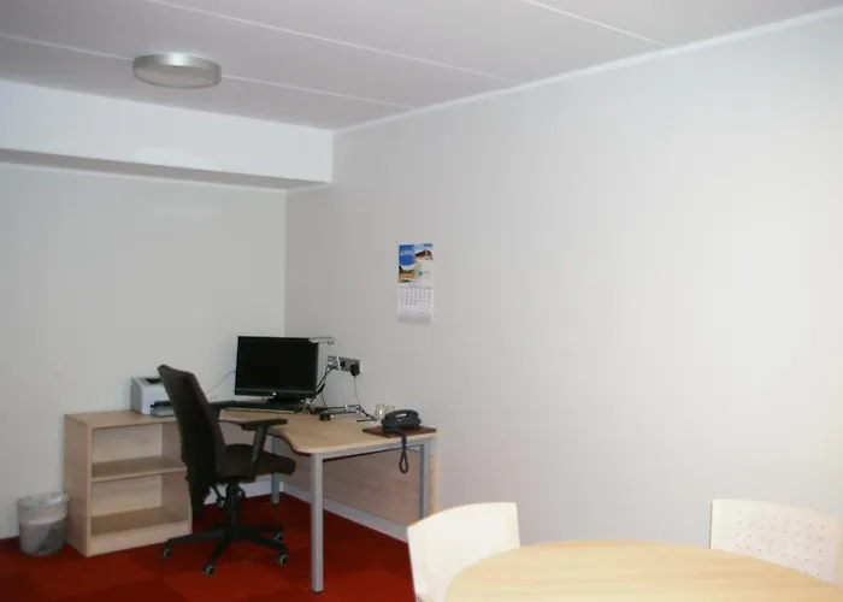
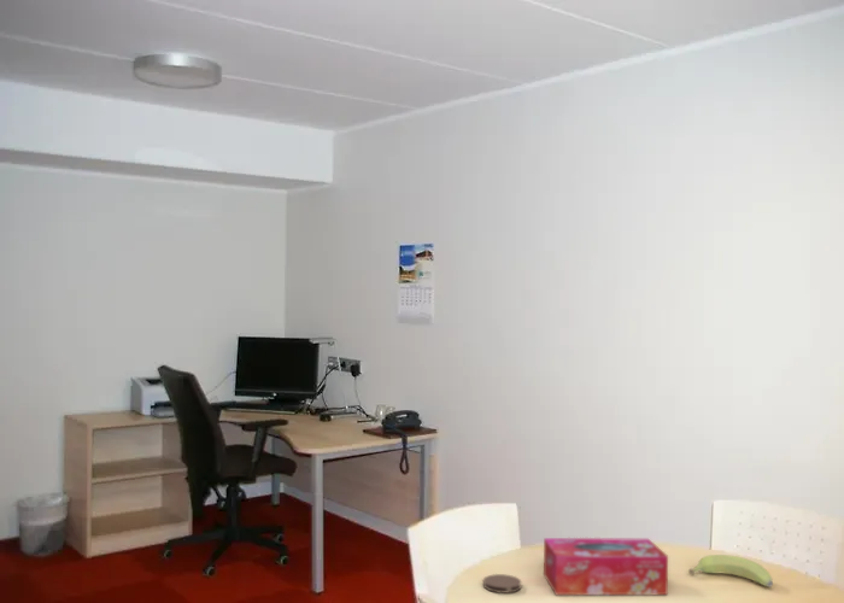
+ banana (727, 569)
+ tissue box (603, 566)
+ coaster (502, 582)
